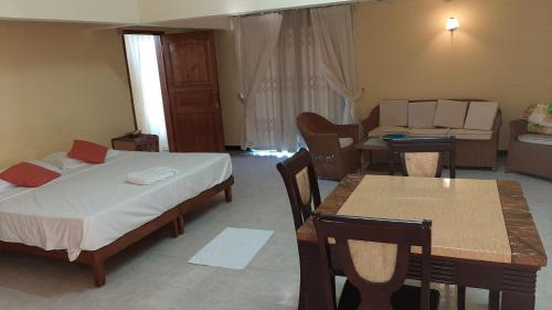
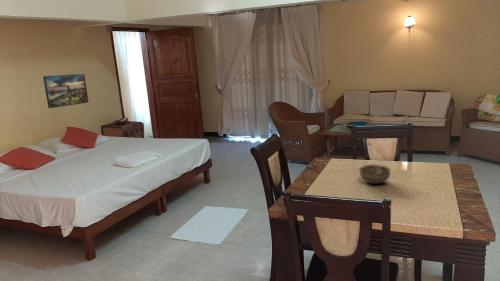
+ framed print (67, 90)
+ bowl (374, 175)
